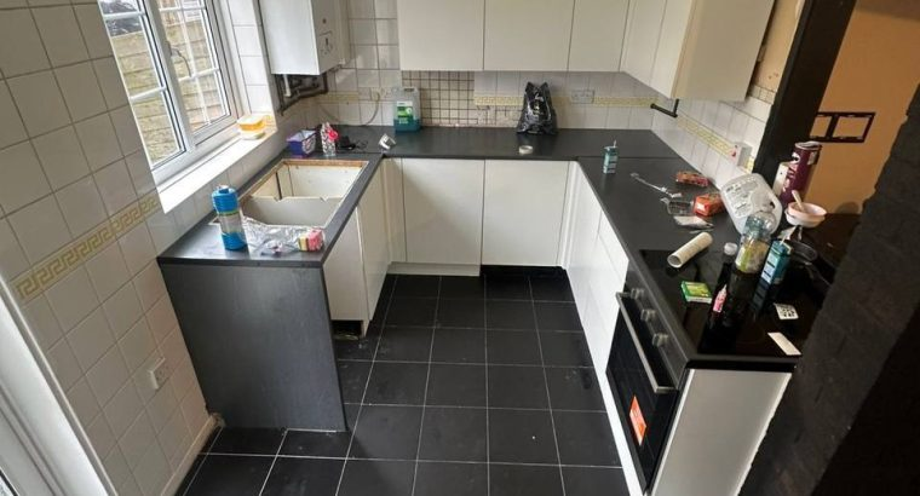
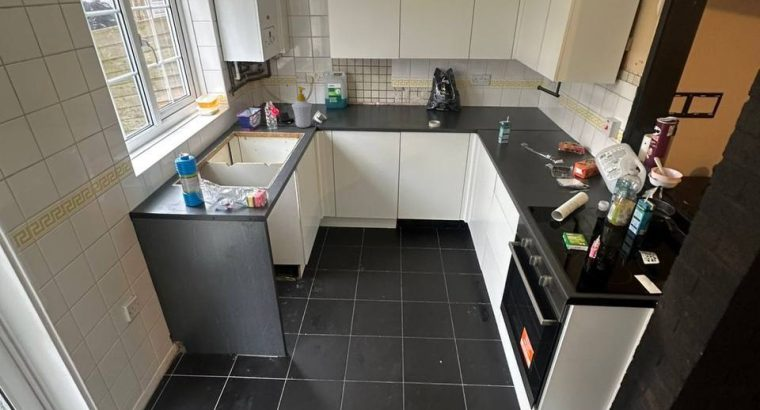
+ soap bottle (302, 107)
